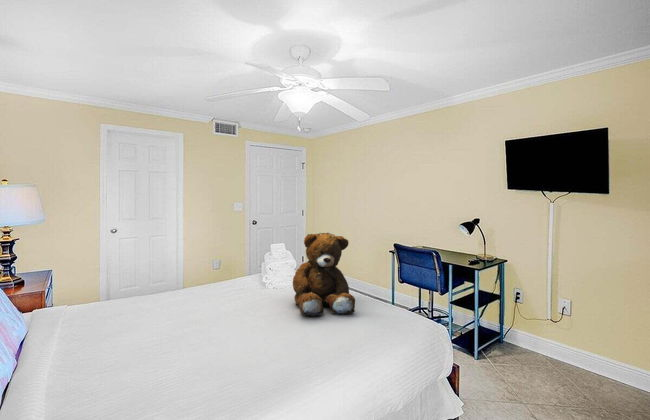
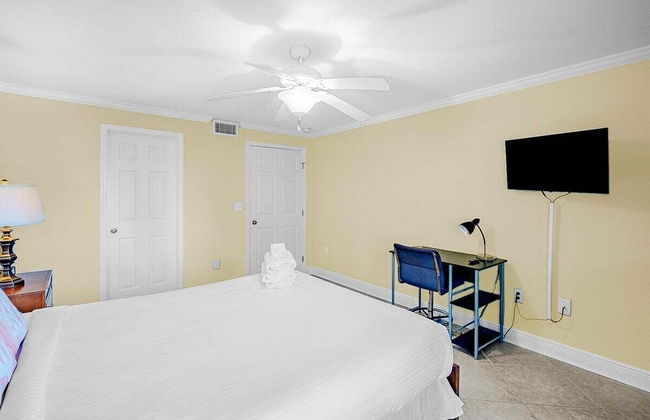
- teddy bear (323, 269)
